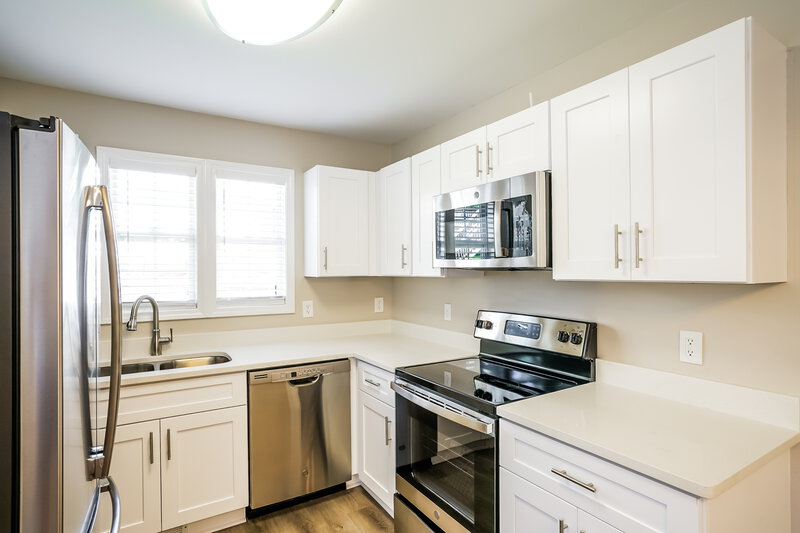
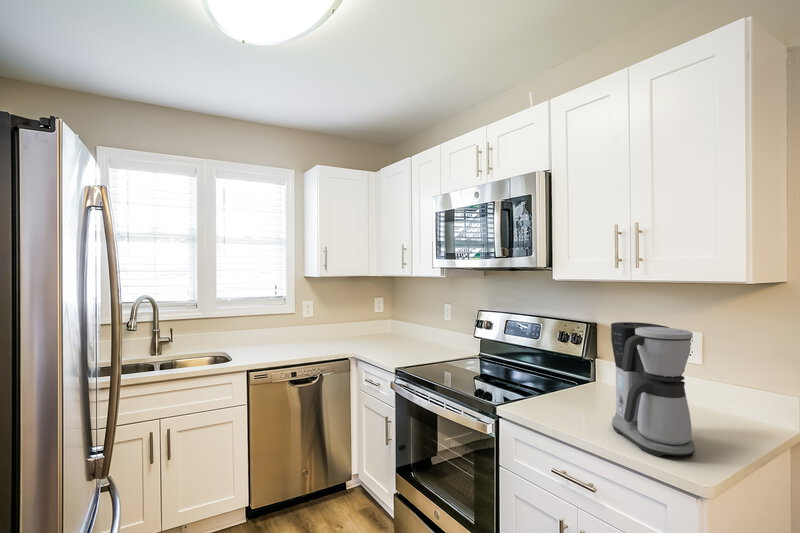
+ coffee maker (643, 382)
